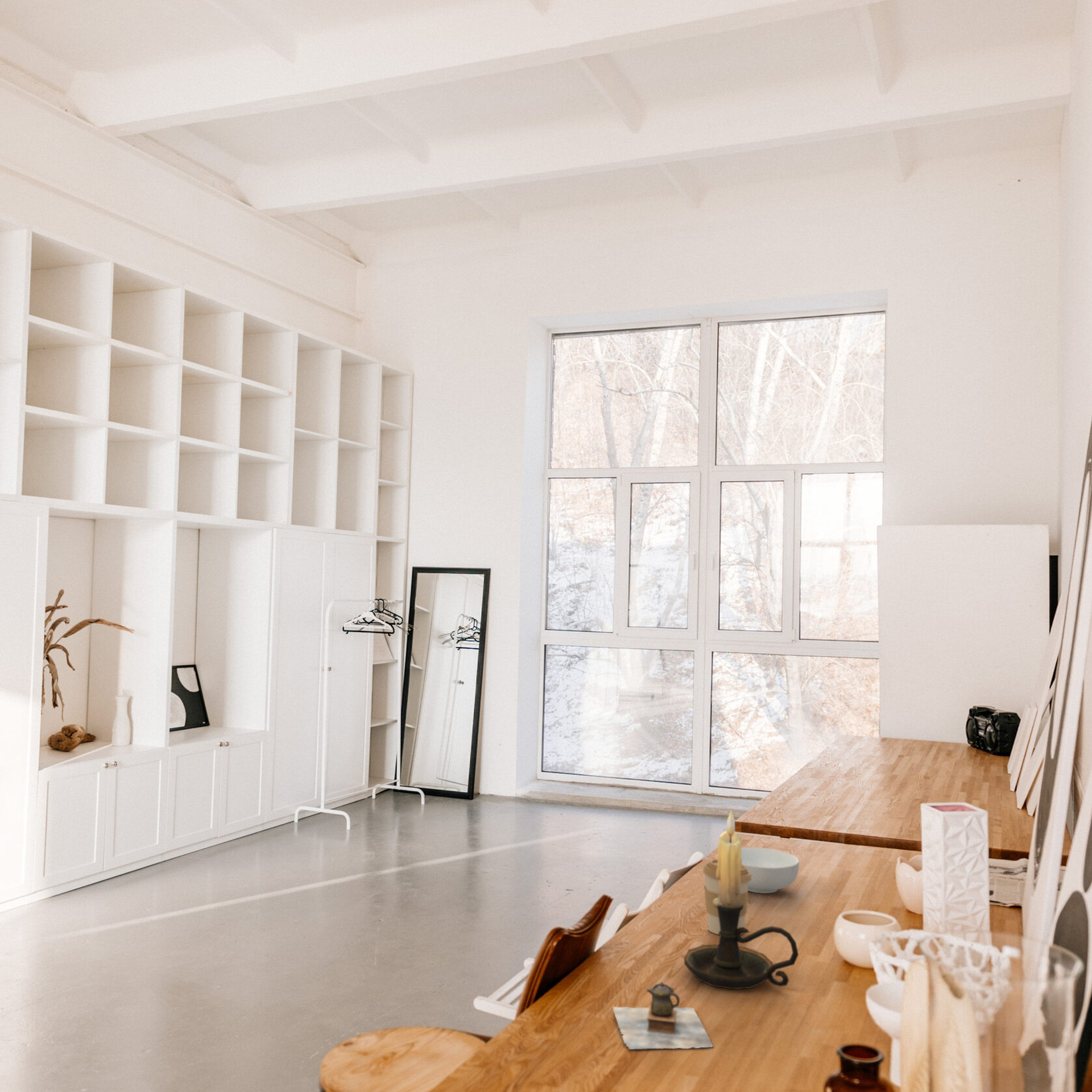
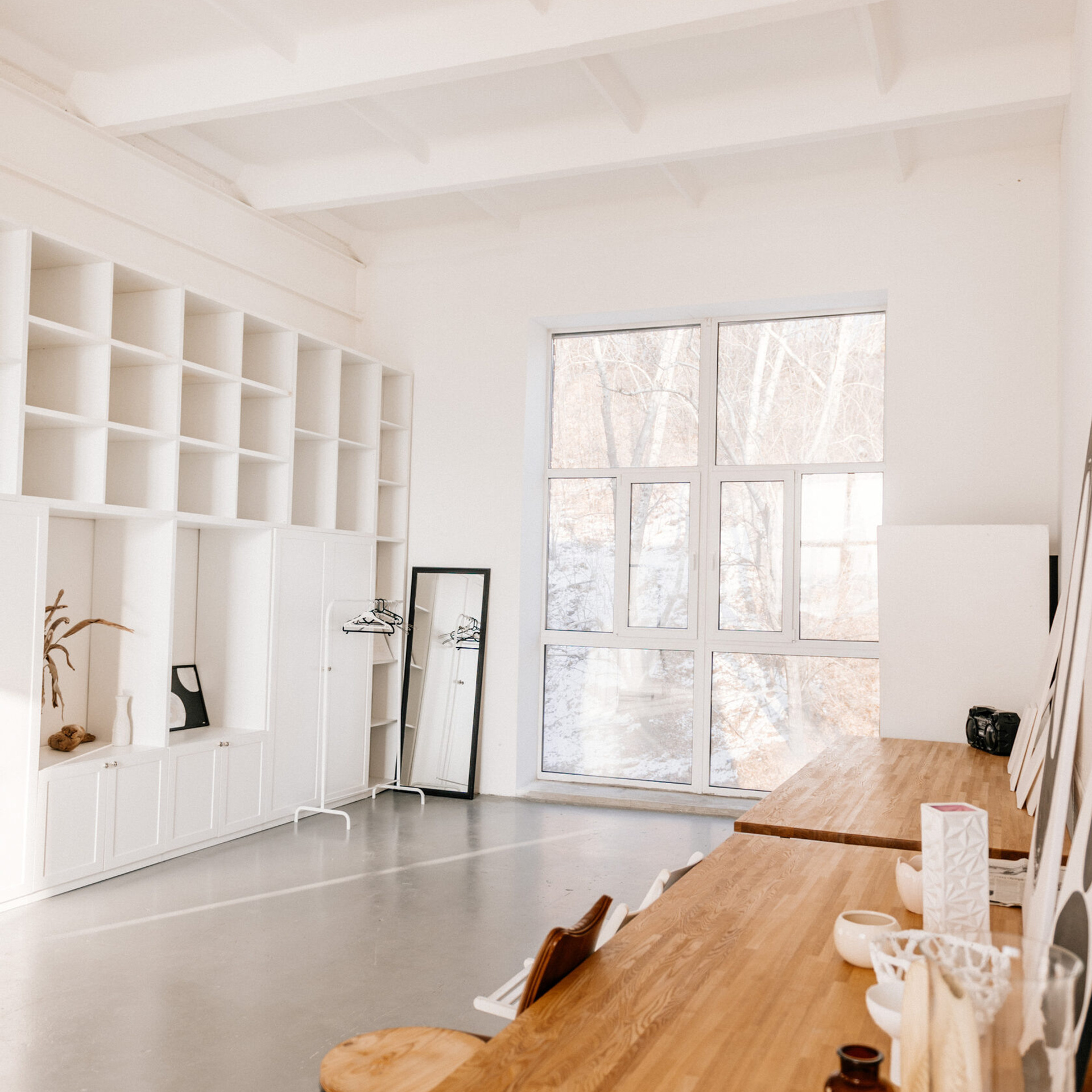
- cereal bowl (760, 872)
- coffee cup (718, 896)
- candle holder (739, 895)
- teapot (661, 1004)
